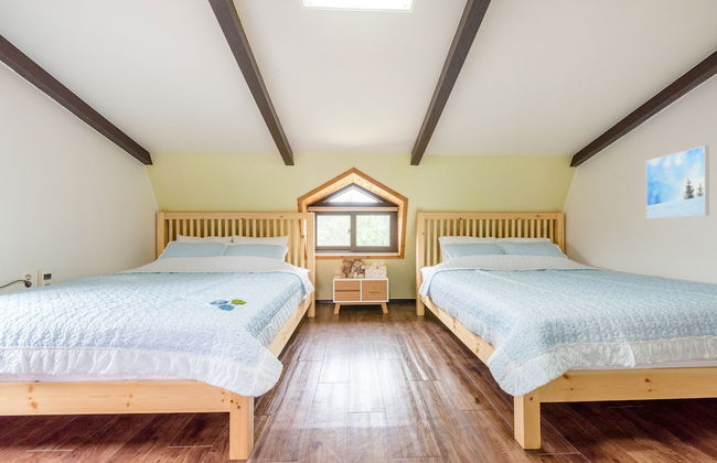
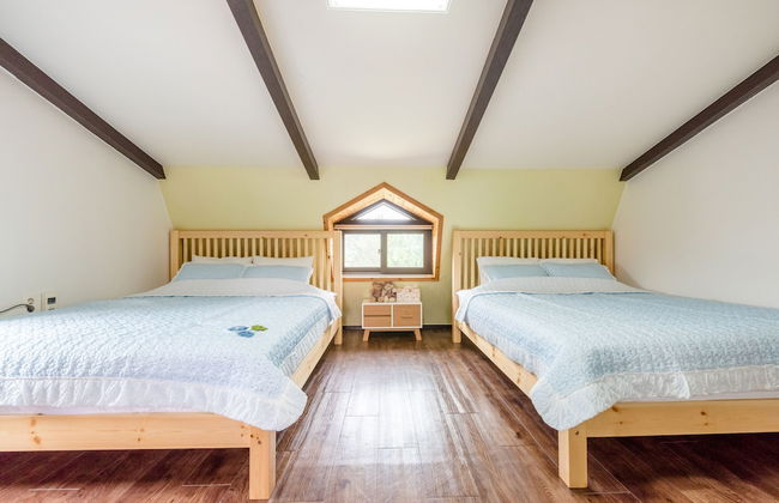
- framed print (674, 185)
